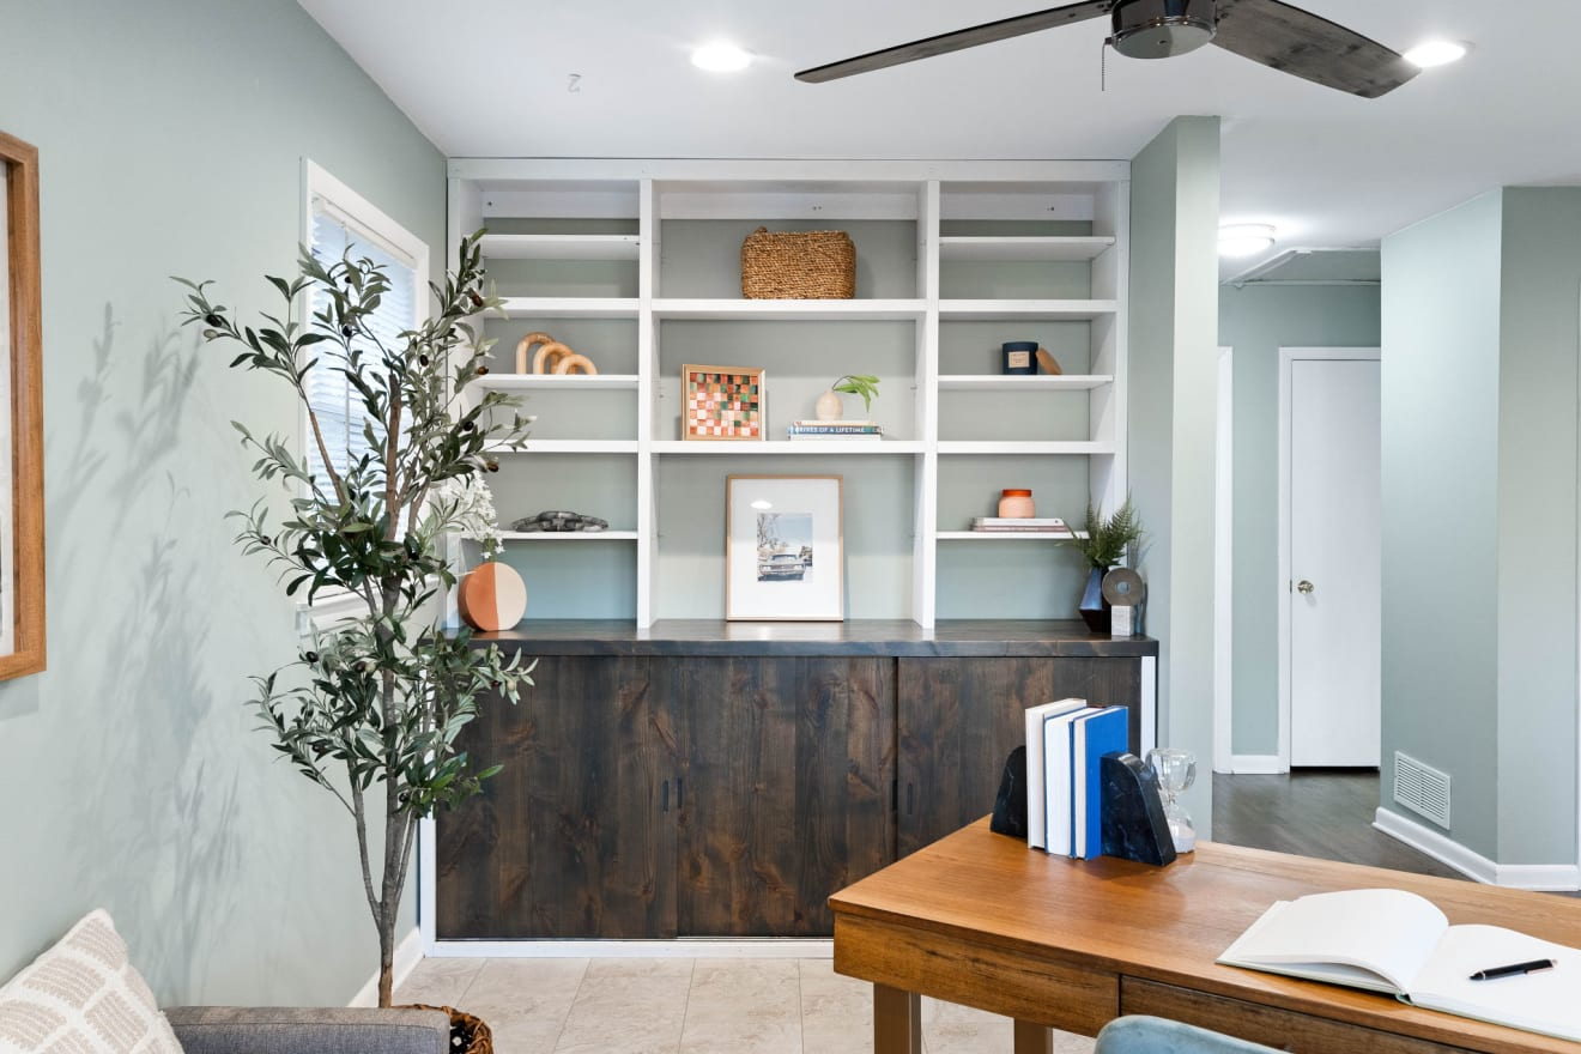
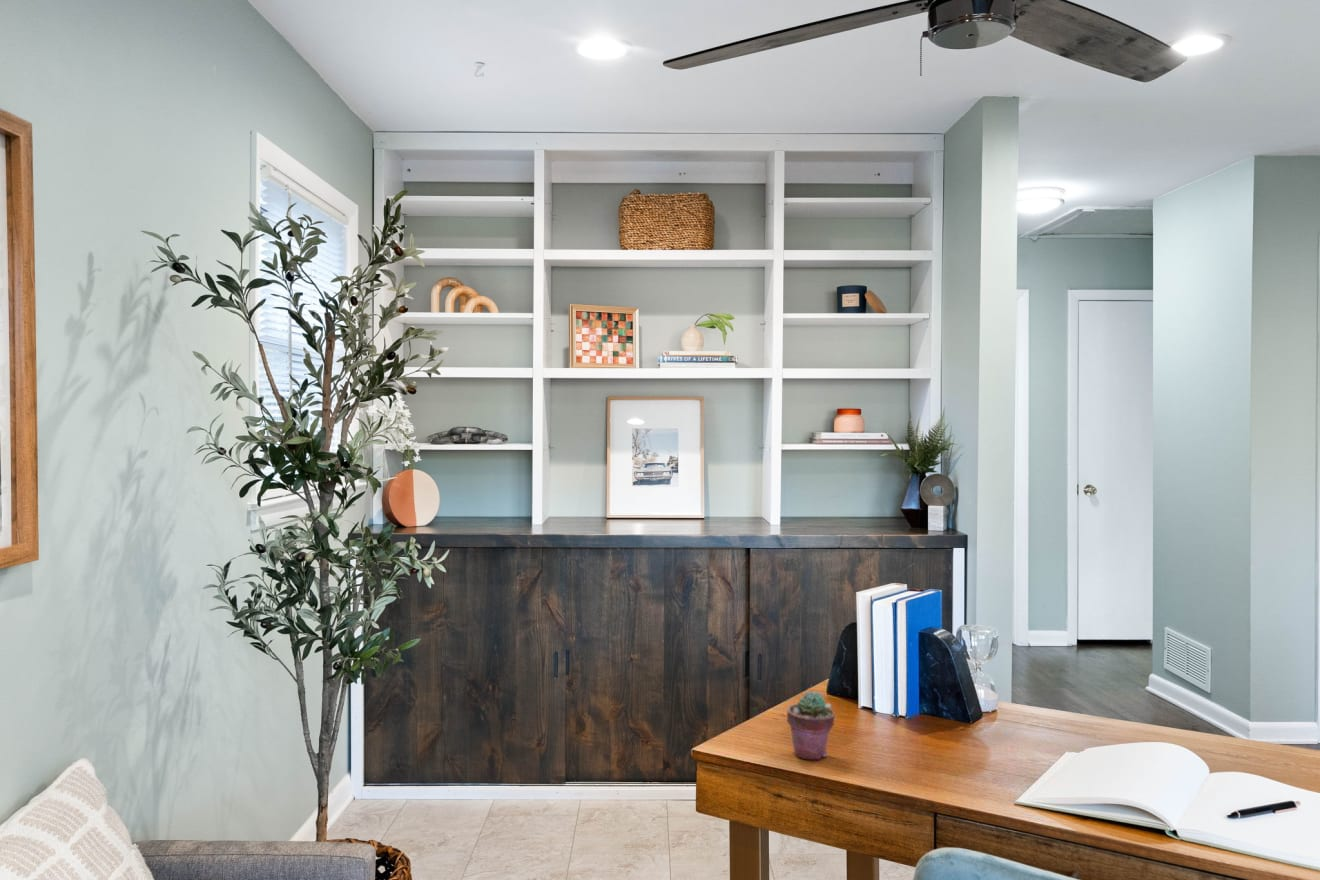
+ potted succulent (810, 723)
